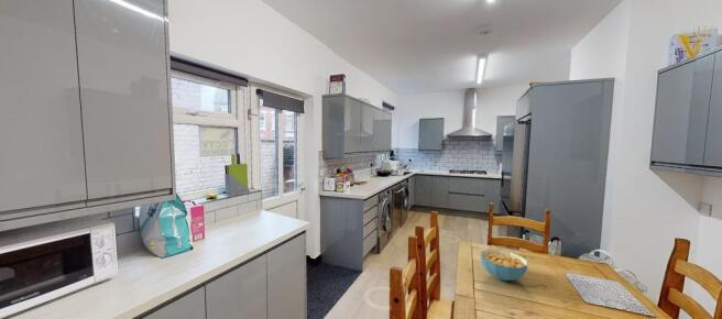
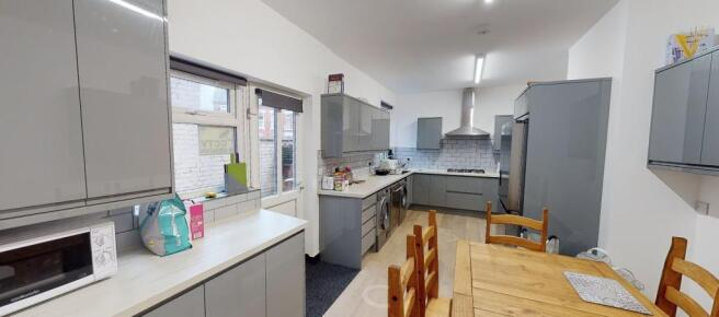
- cereal bowl (502, 267)
